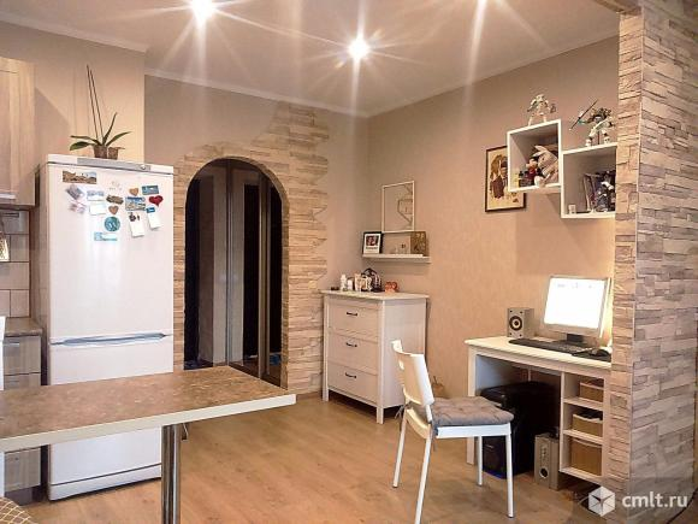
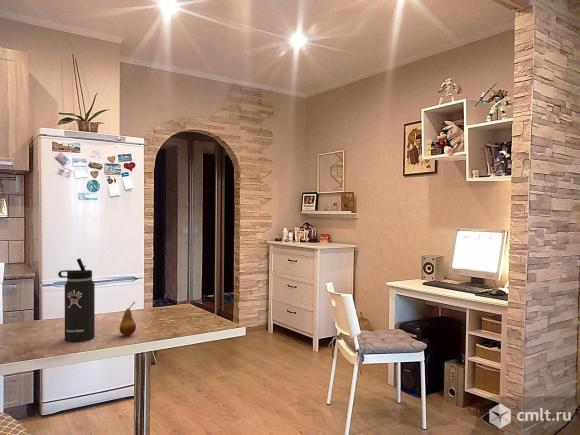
+ fruit (127, 318)
+ thermos bottle (76, 298)
